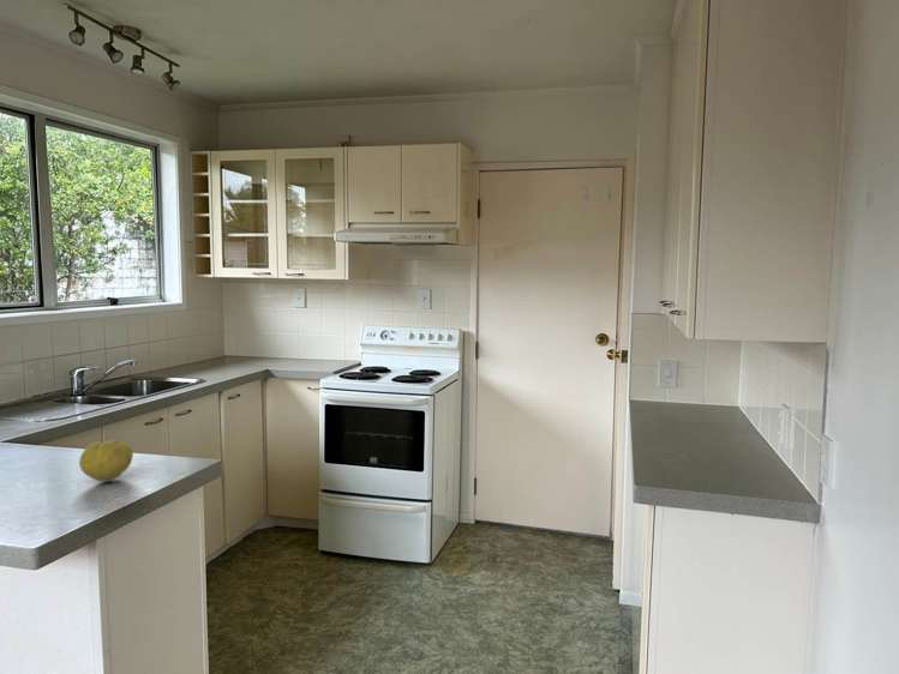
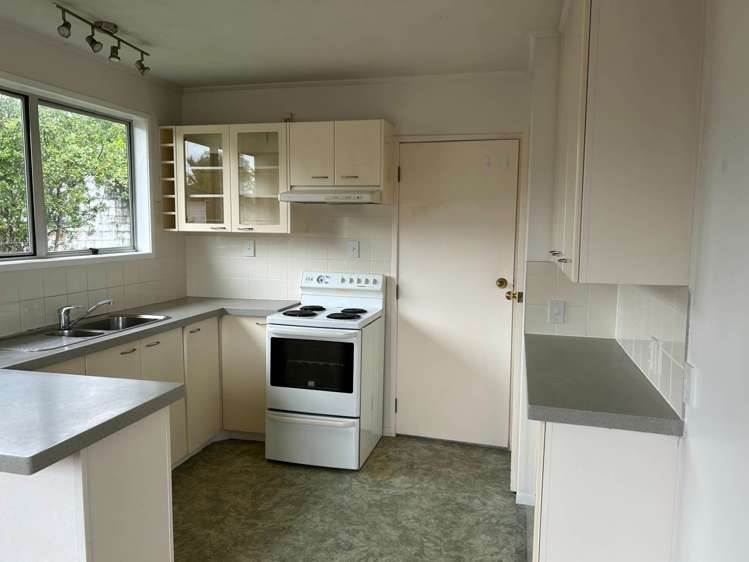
- fruit (106, 461)
